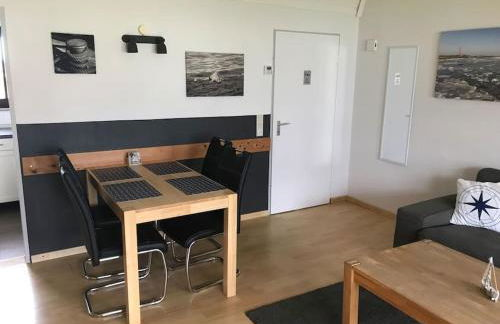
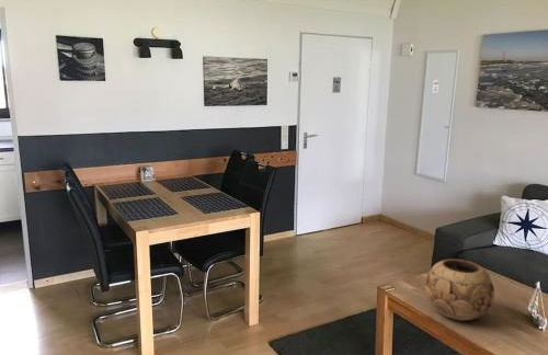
+ decorative bowl (458, 289)
